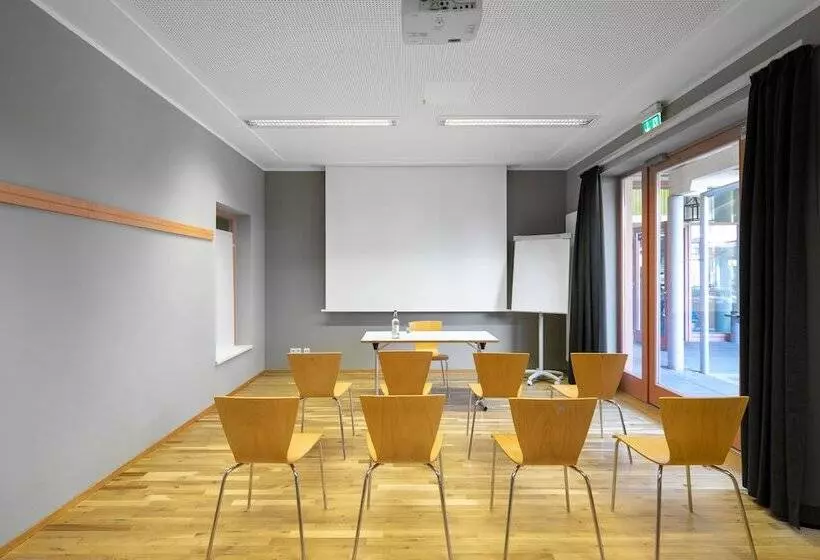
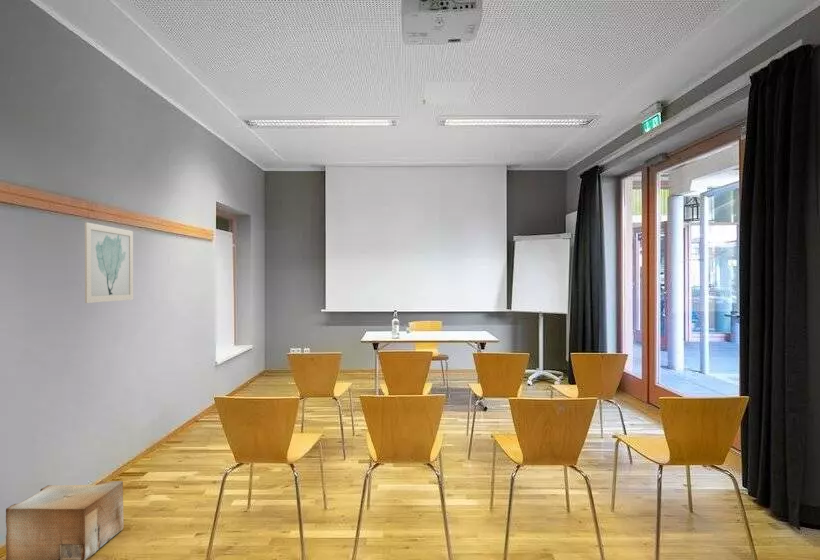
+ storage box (67, 519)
+ wall art (110, 264)
